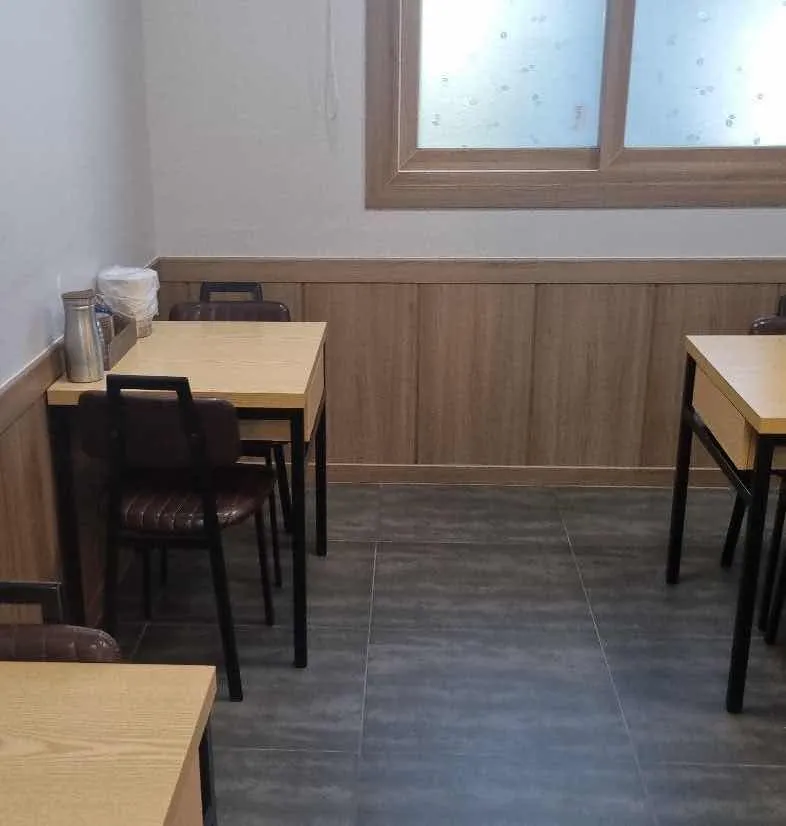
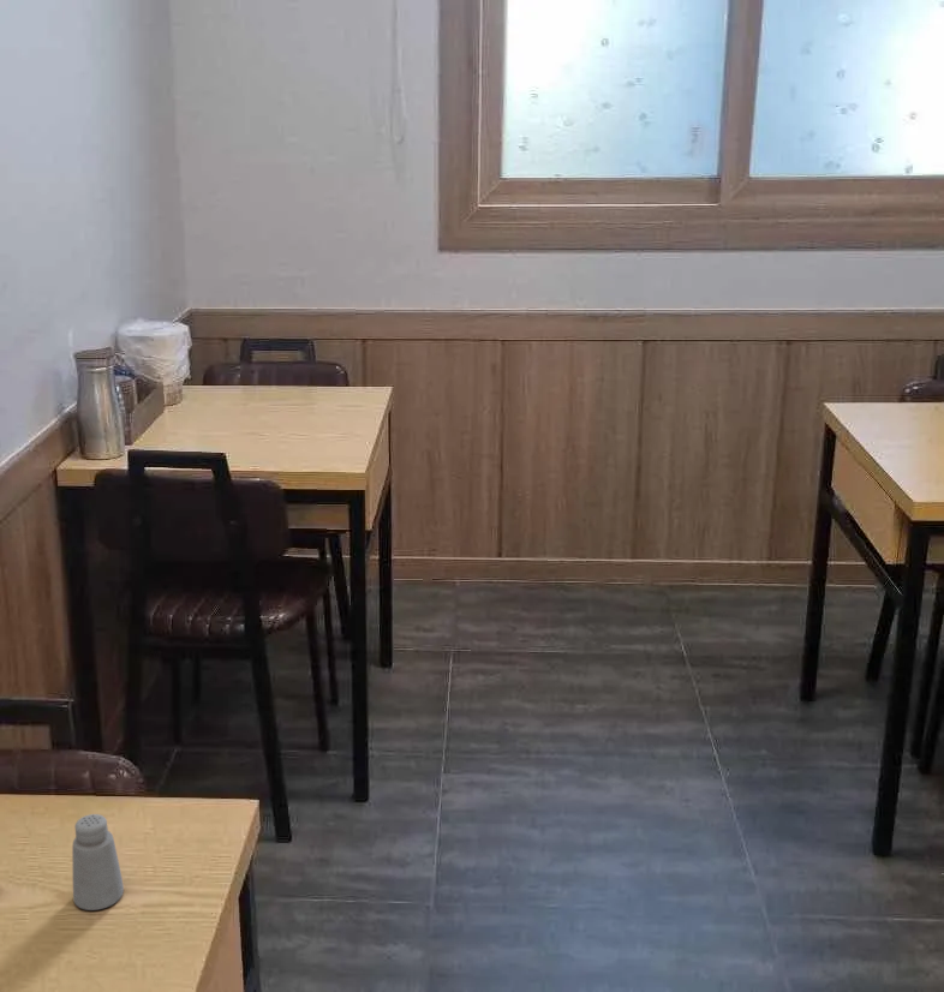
+ saltshaker (94, 857)
